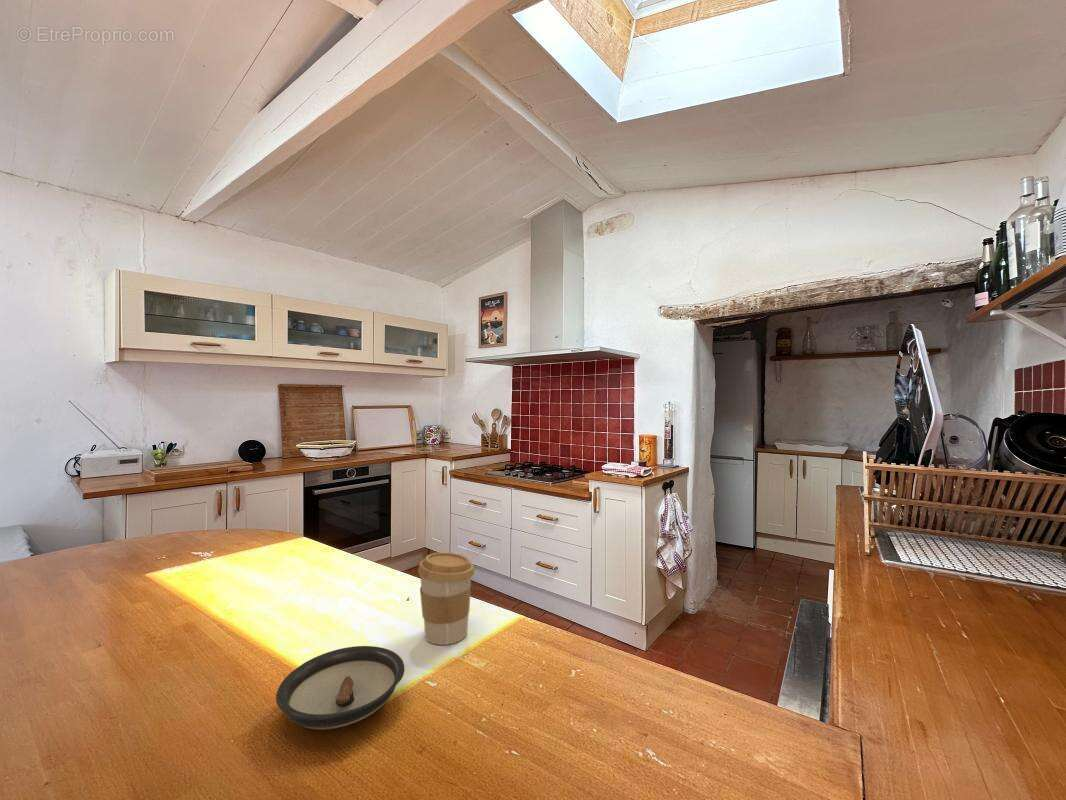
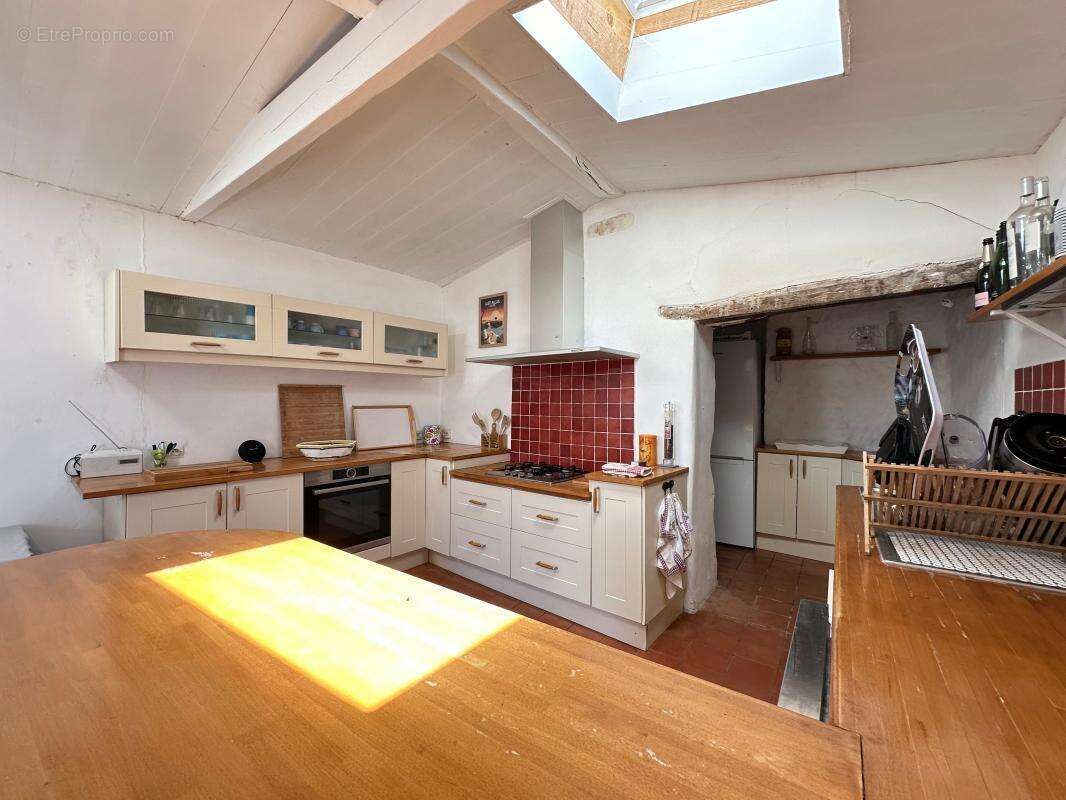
- saucer (343, 691)
- coffee cup (446, 595)
